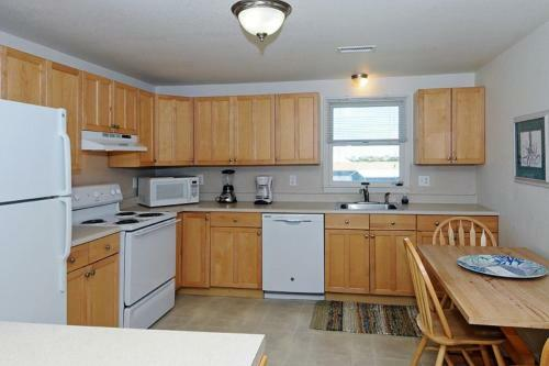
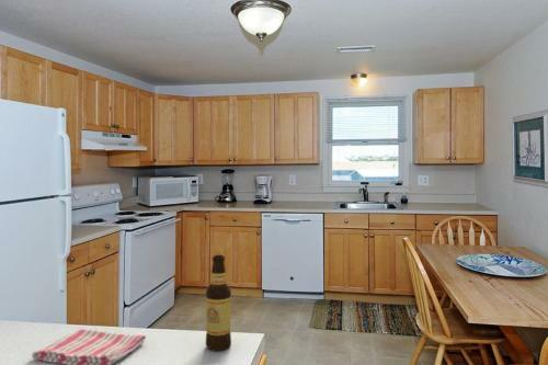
+ dish towel (91, 344)
+ bottle (218, 300)
